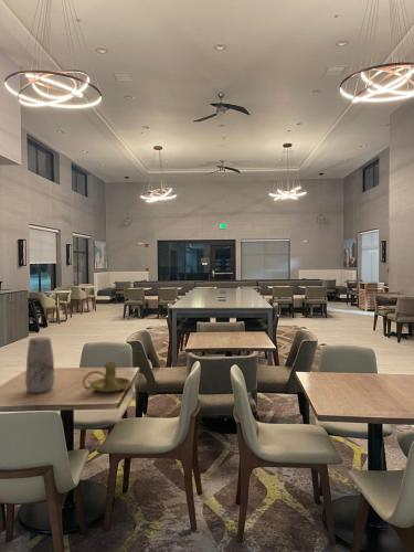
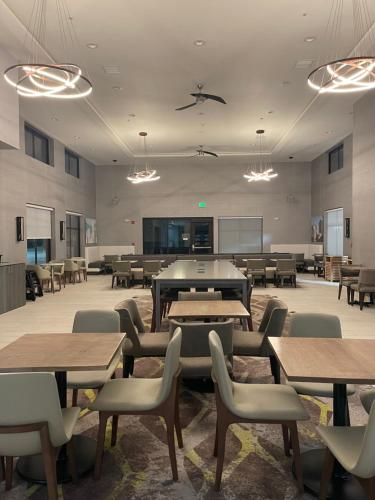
- candle holder (106, 376)
- vase (40, 364)
